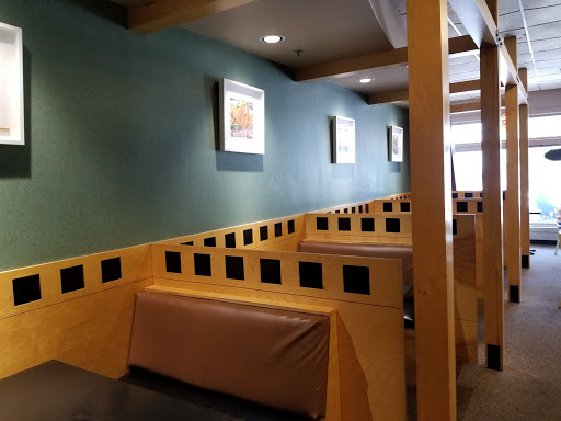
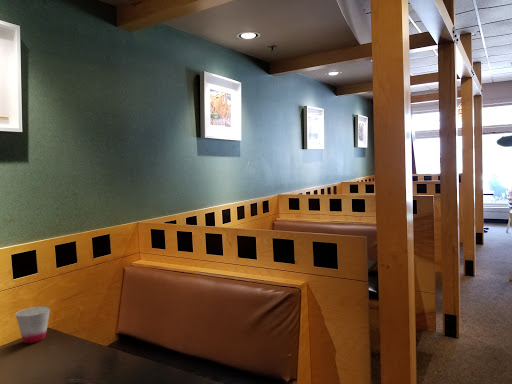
+ cup (33, 325)
